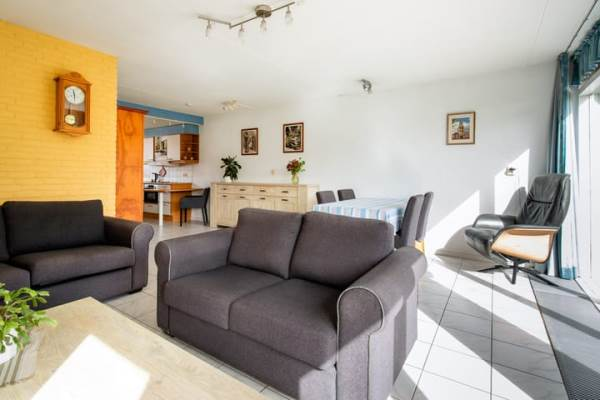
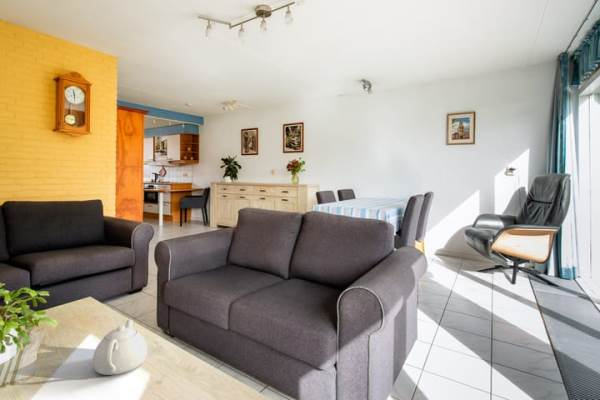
+ teapot (120, 345)
